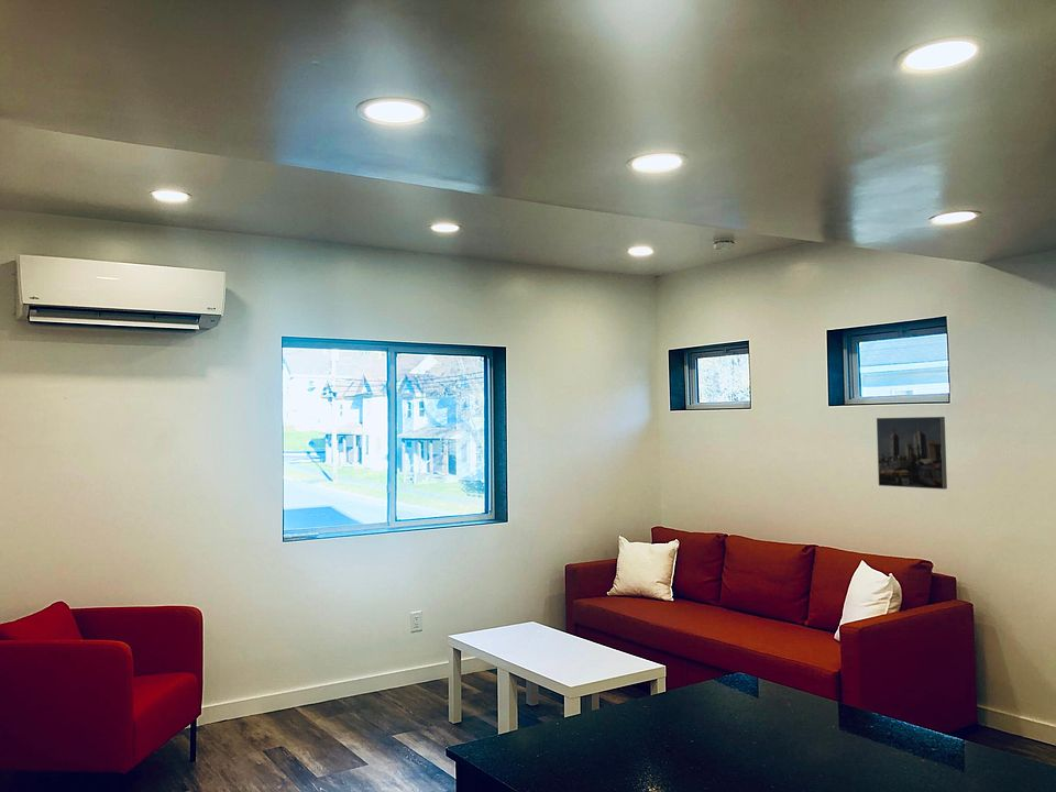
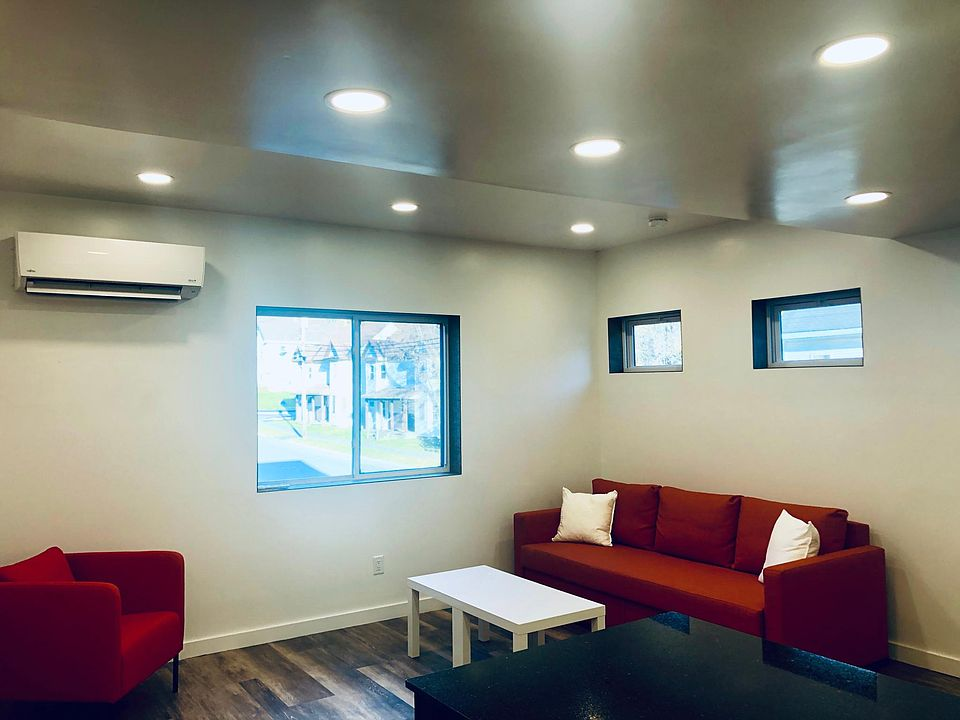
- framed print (910, 452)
